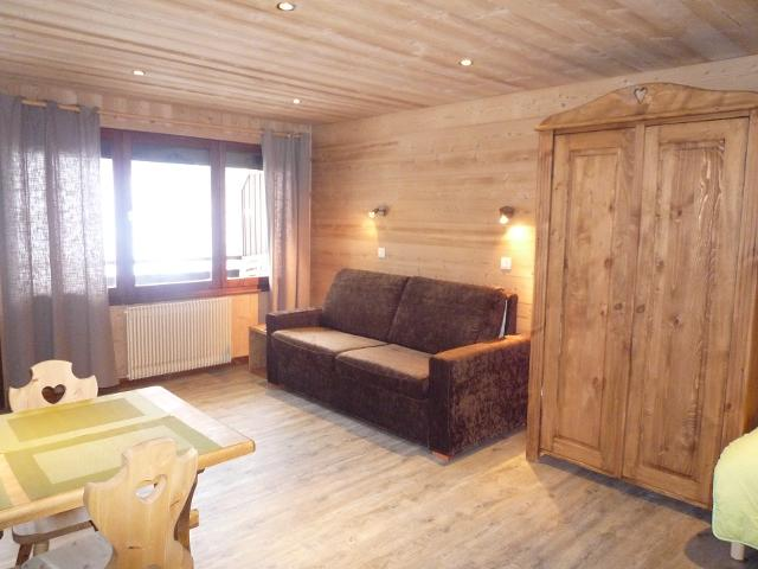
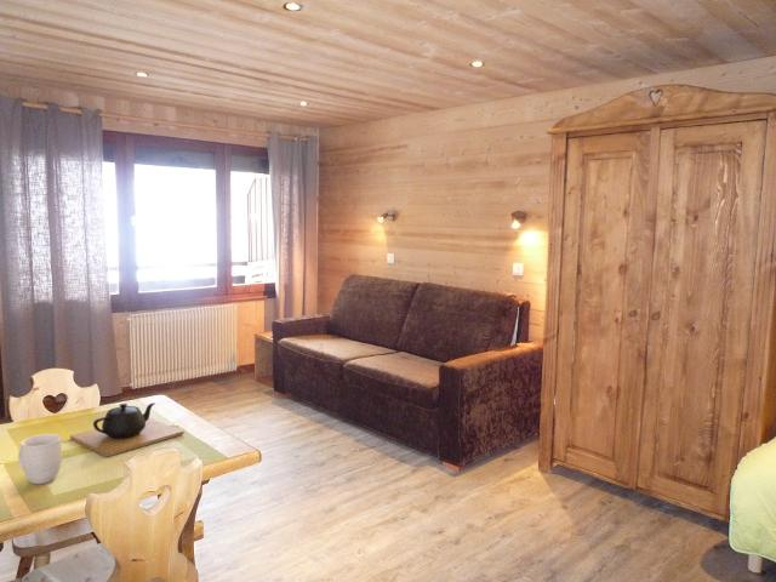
+ teapot (127, 420)
+ mug (39, 458)
